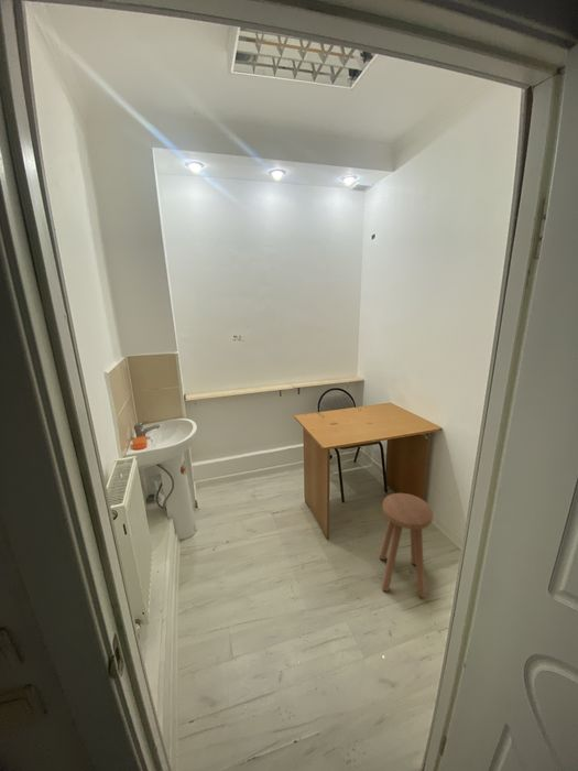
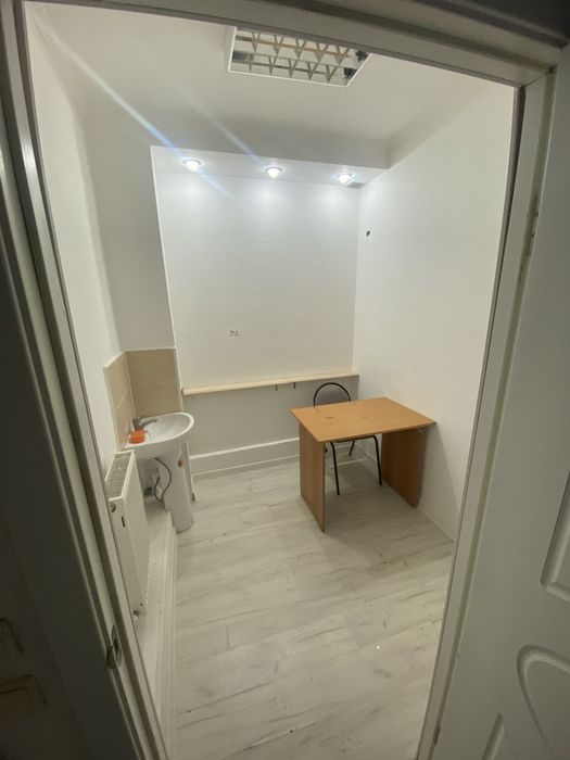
- stool (399, 542)
